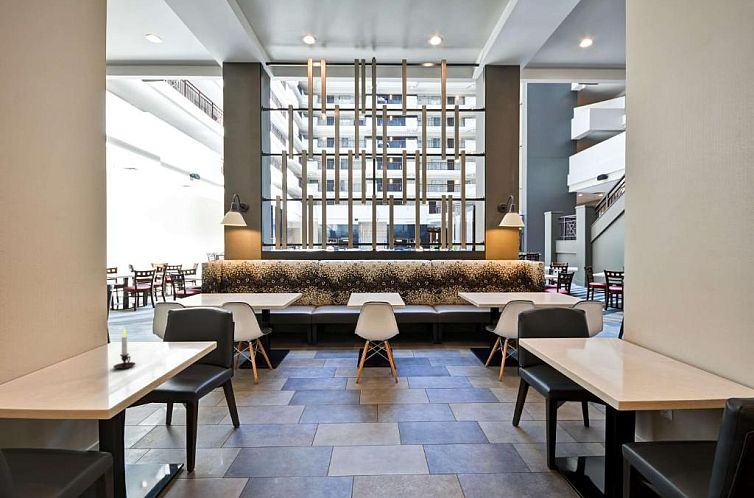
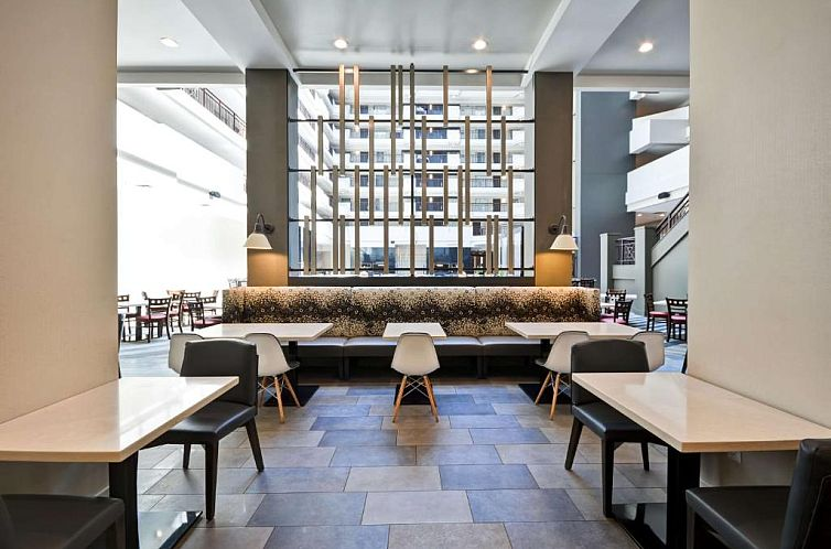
- candle (125, 346)
